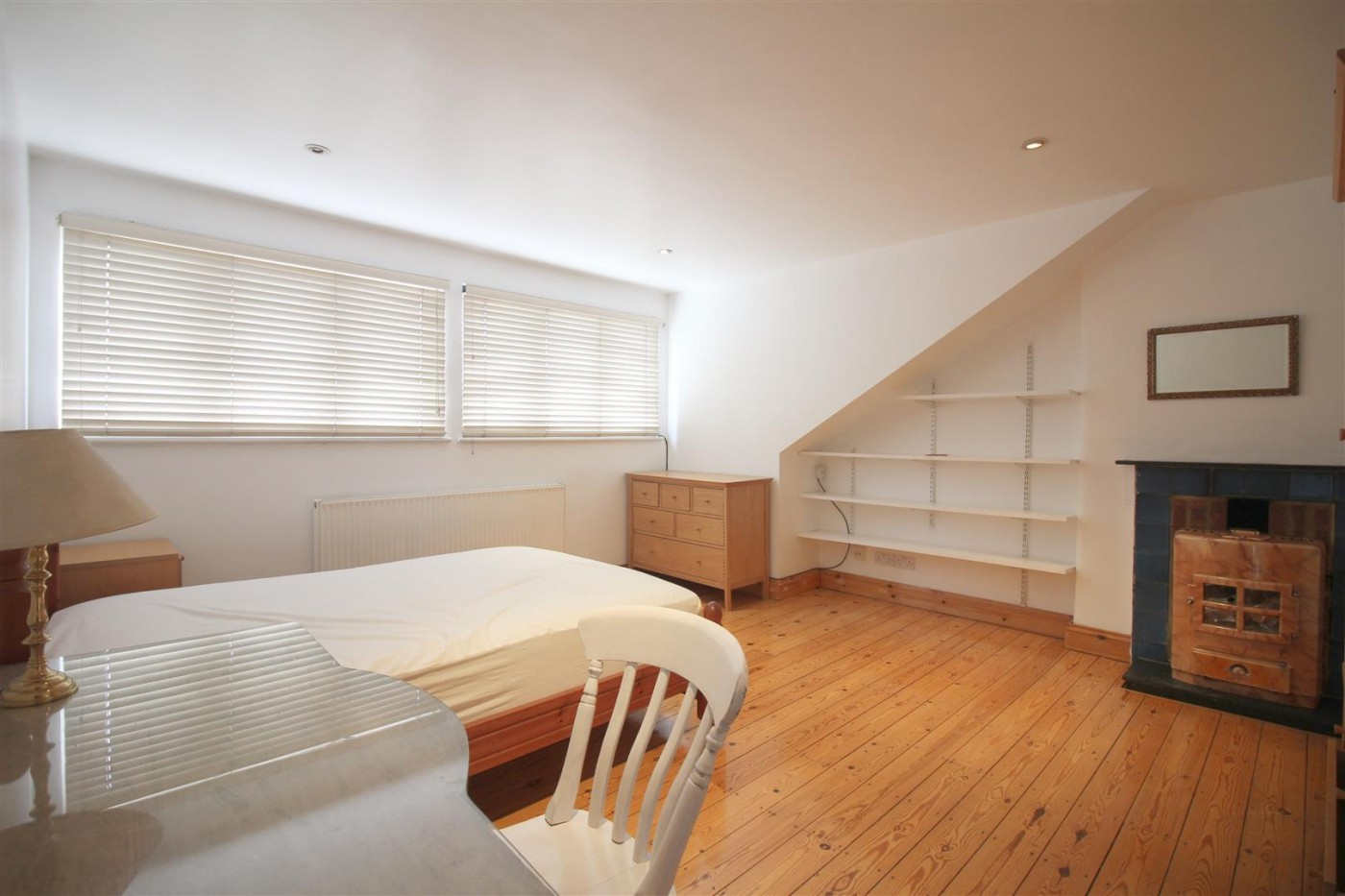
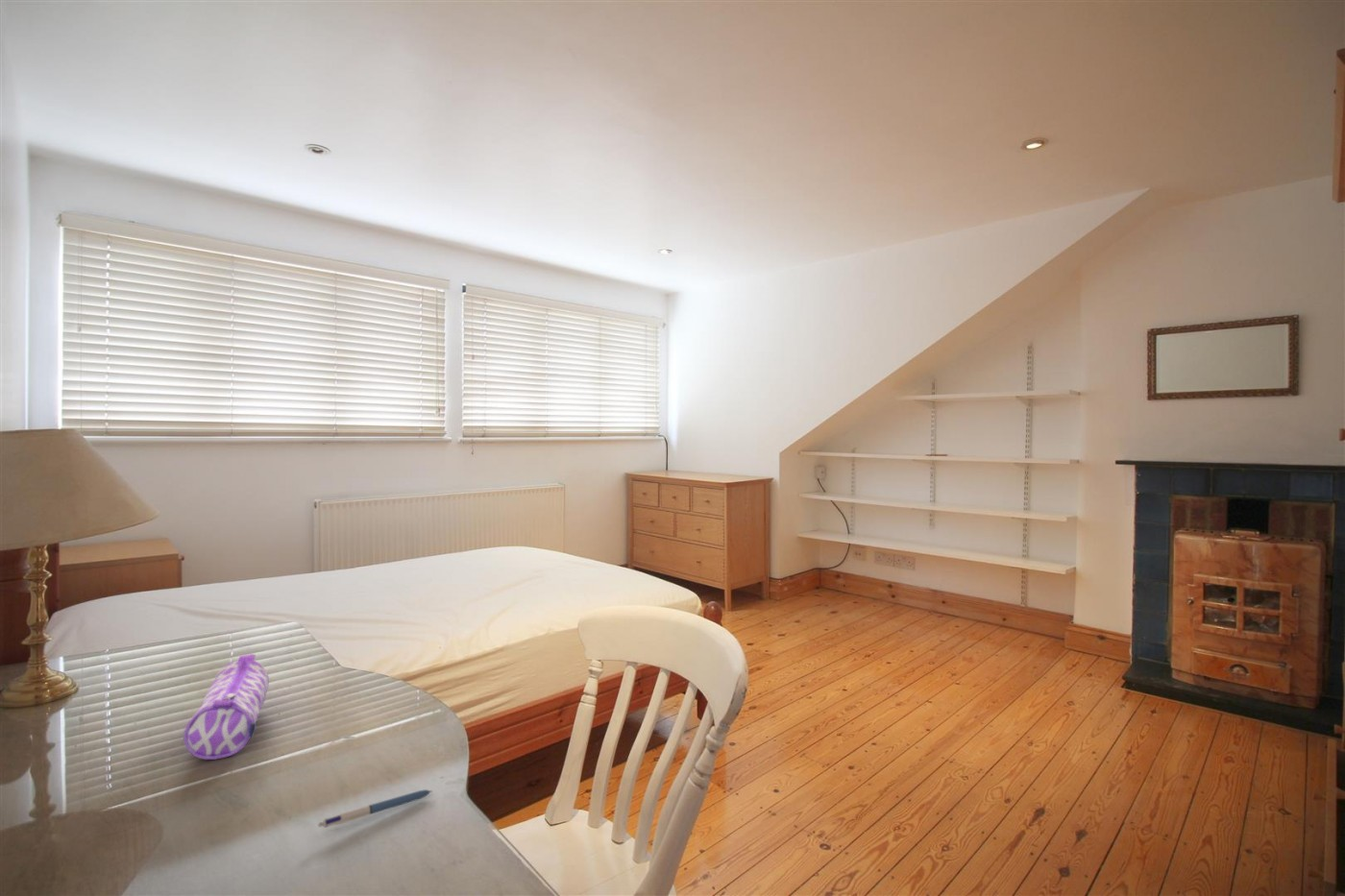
+ pen (379, 807)
+ pencil case (230, 704)
